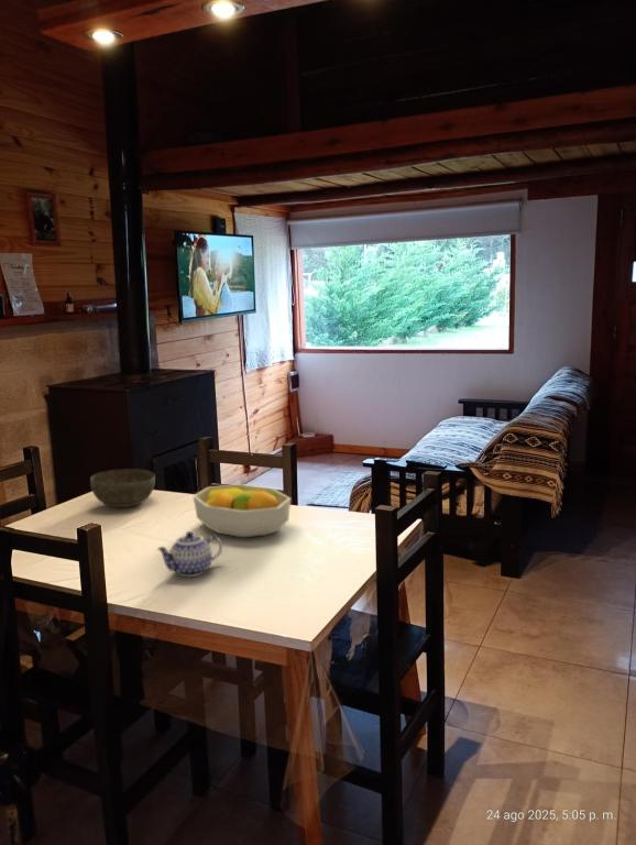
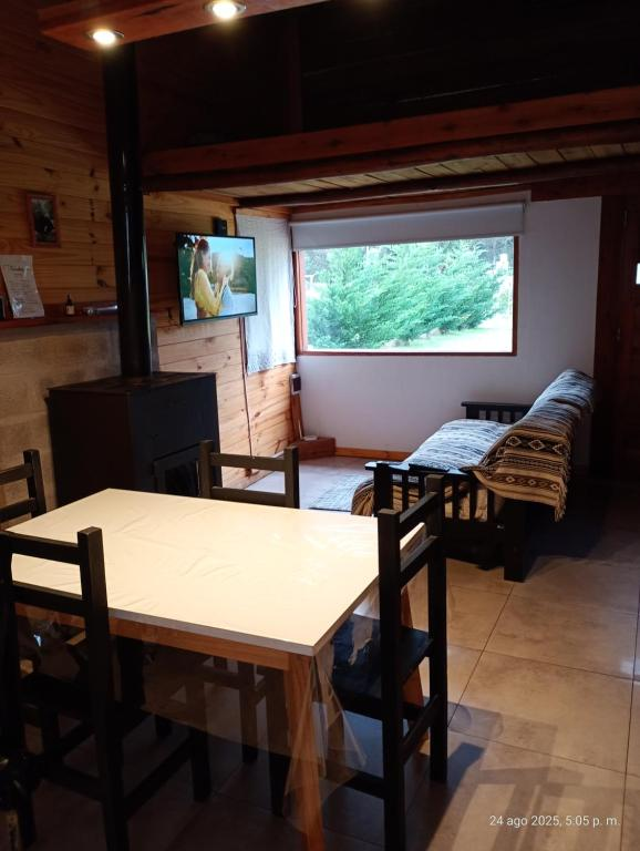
- teapot (190, 551)
- bowl (123, 489)
- fruit bowl (241, 505)
